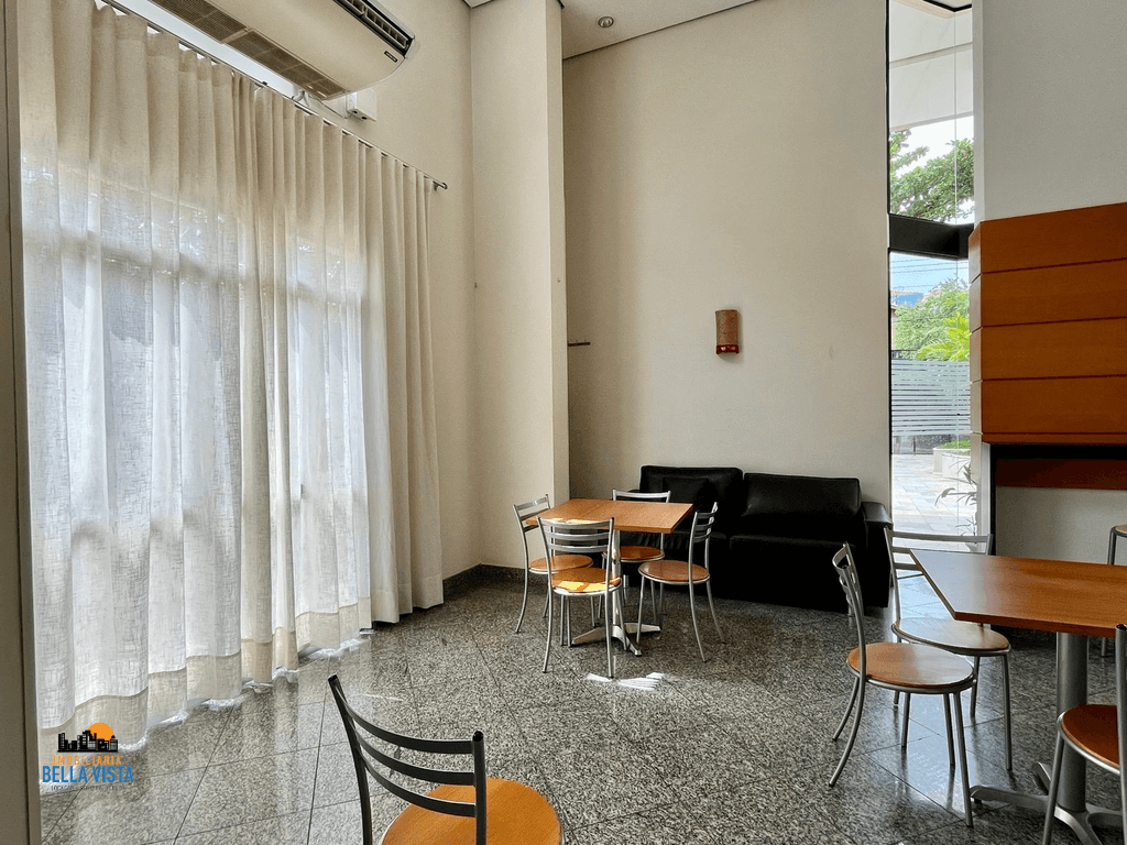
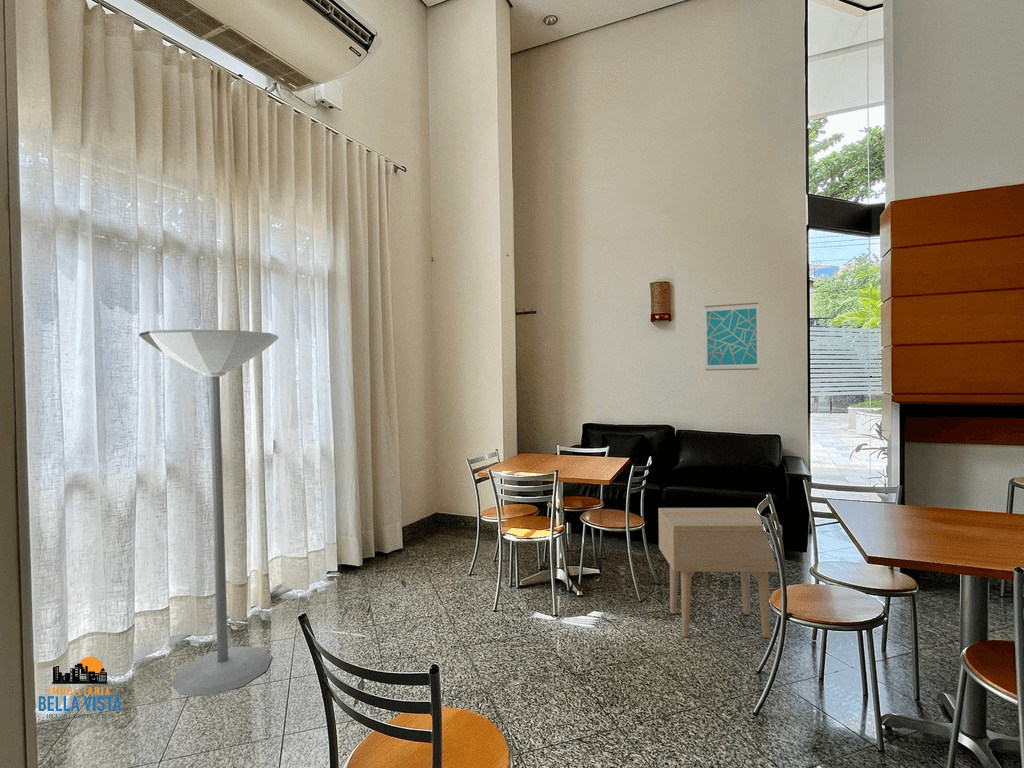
+ wall art (731, 337)
+ side table (715, 569)
+ floor lamp (218, 503)
